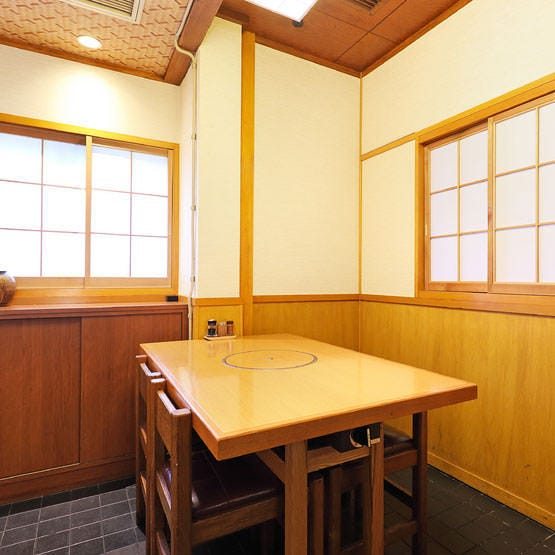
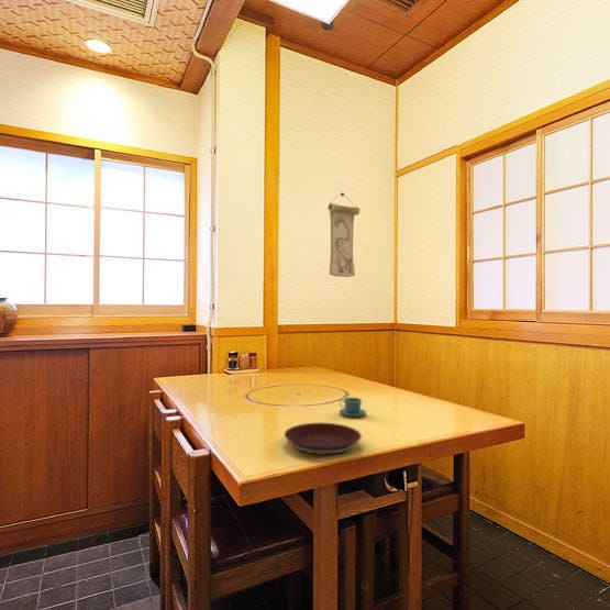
+ wall scroll (343, 234)
+ plate (322, 439)
+ teacup (352, 407)
